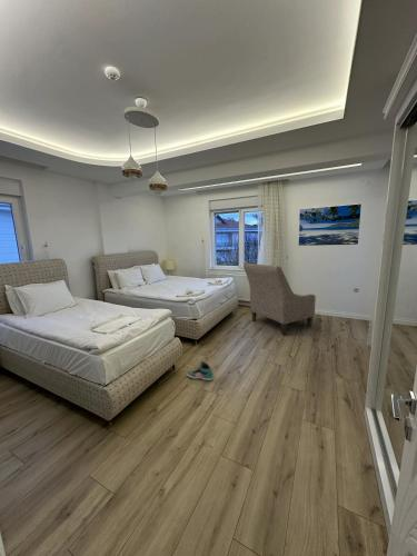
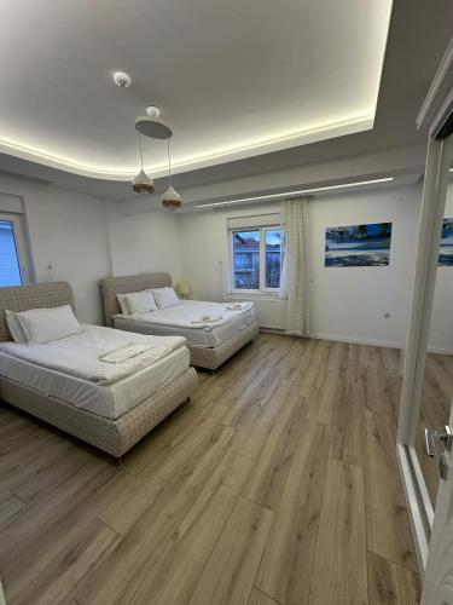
- sneaker (199, 369)
- chair (278, 294)
